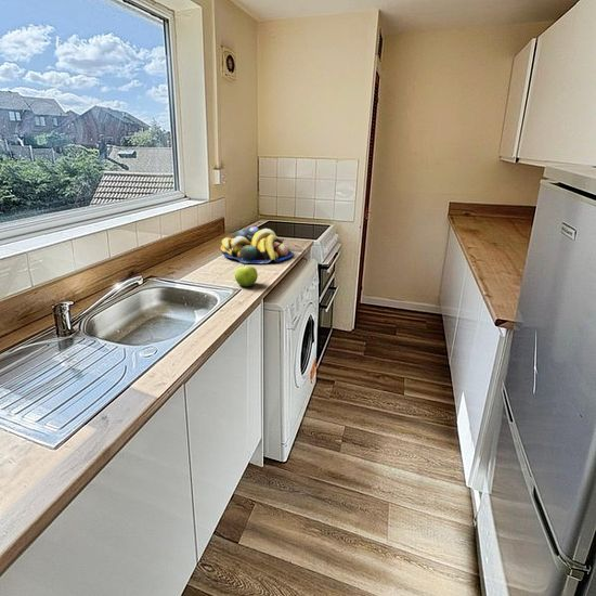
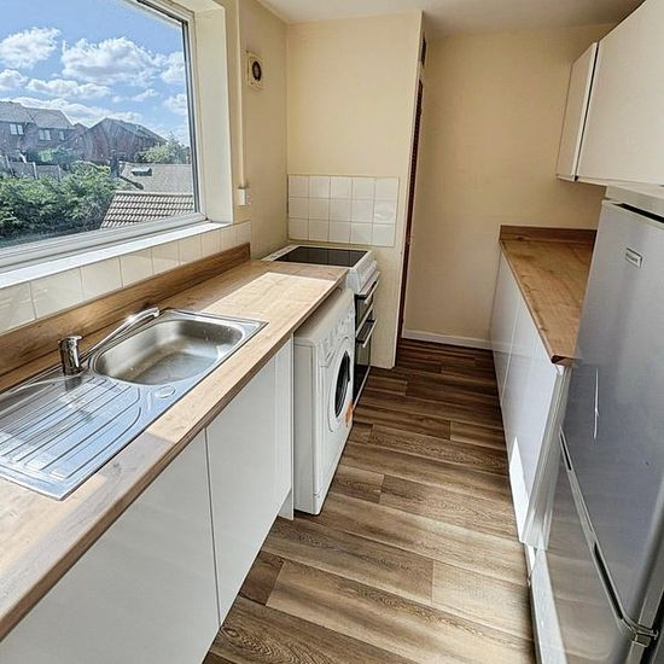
- fruit bowl (258, 242)
- fruit (246, 274)
